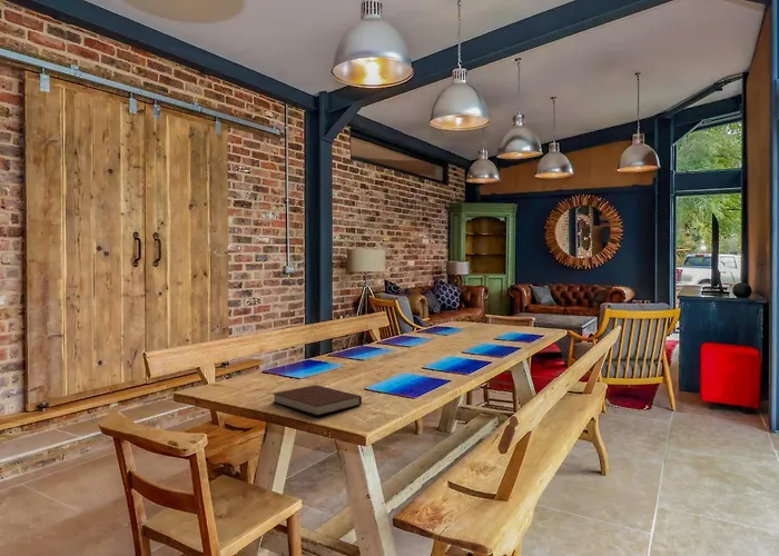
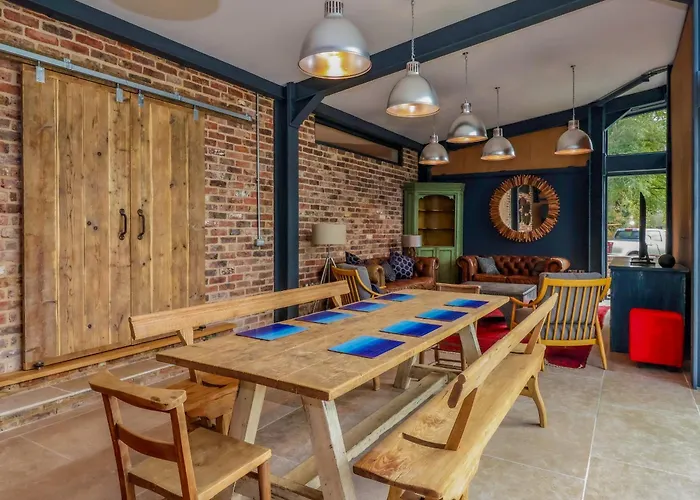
- notebook (316, 398)
